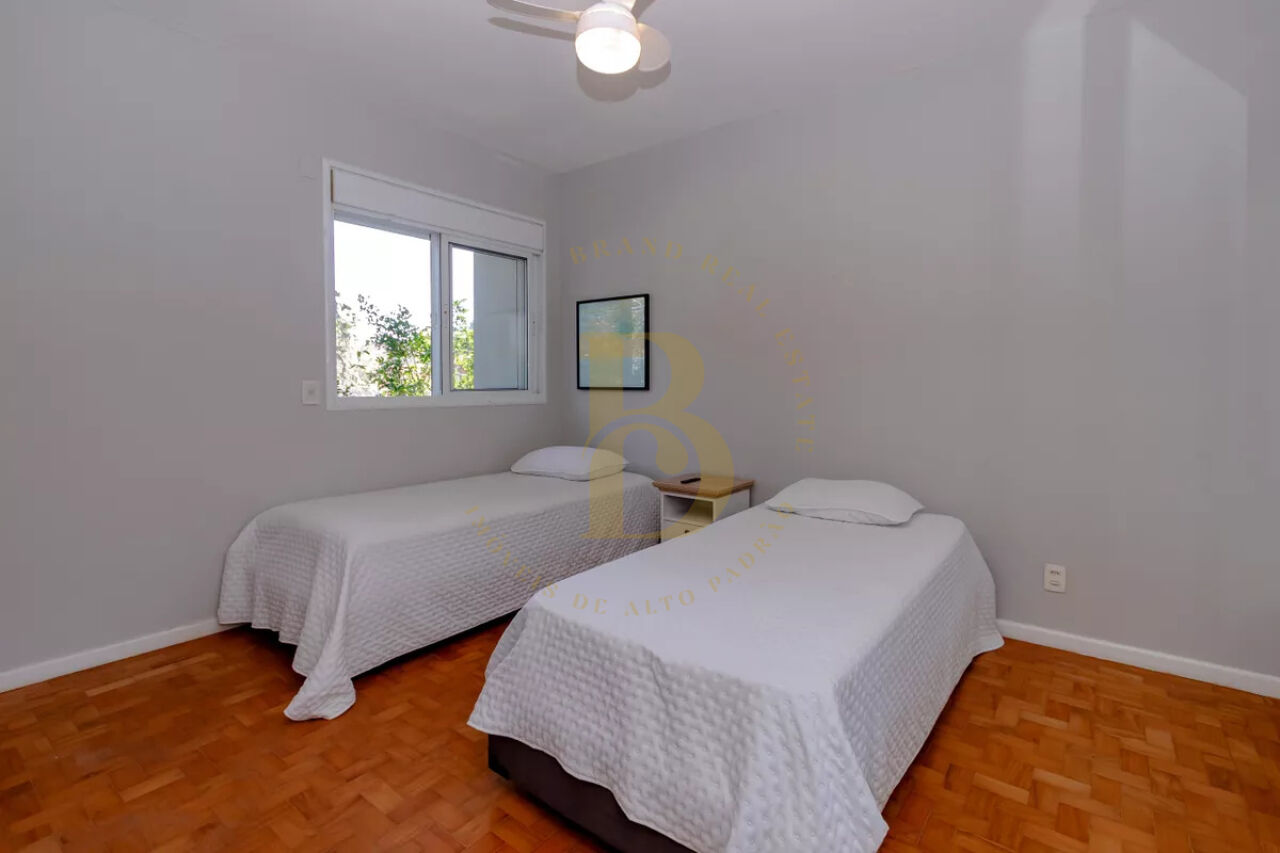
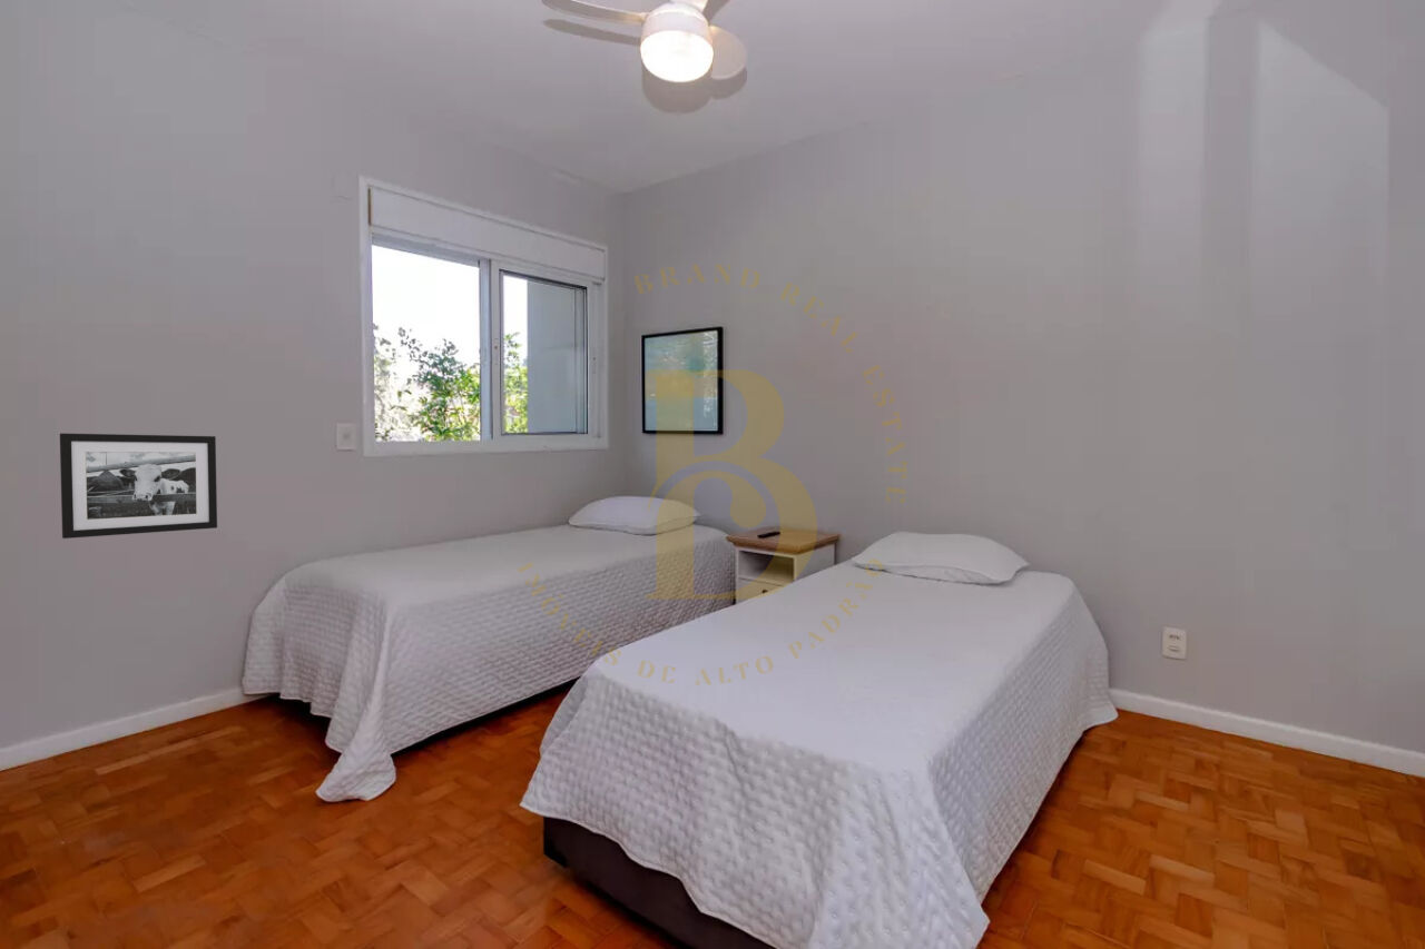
+ picture frame (144, 483)
